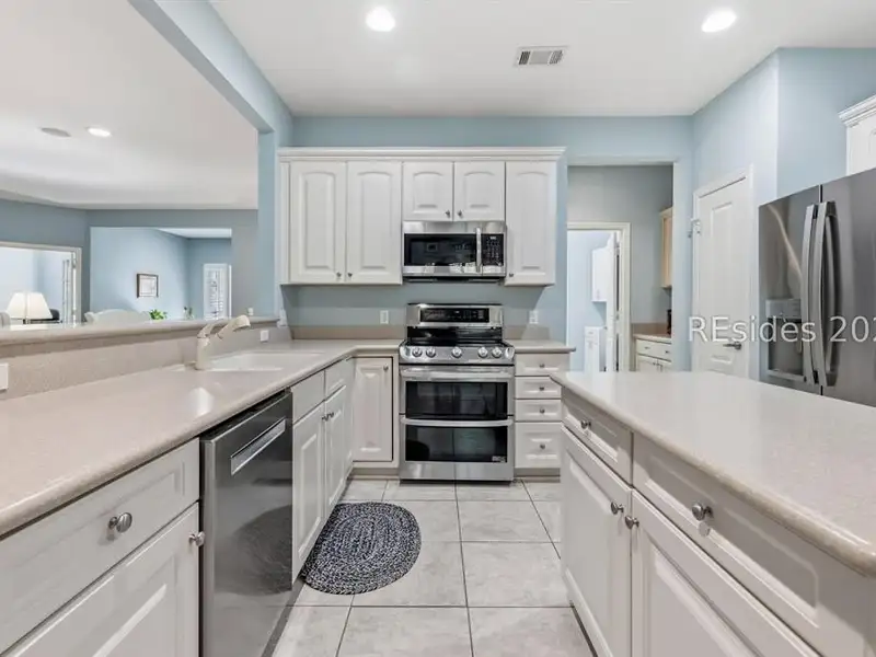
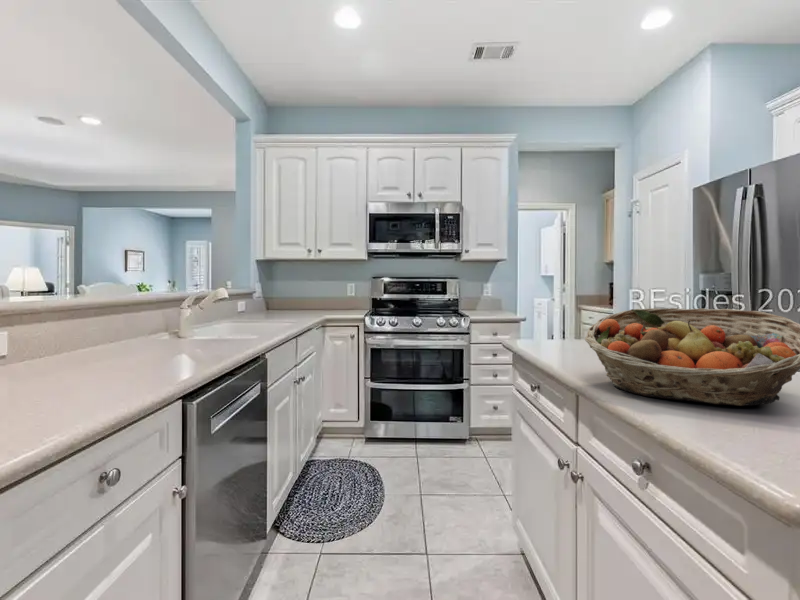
+ fruit basket (688, 350)
